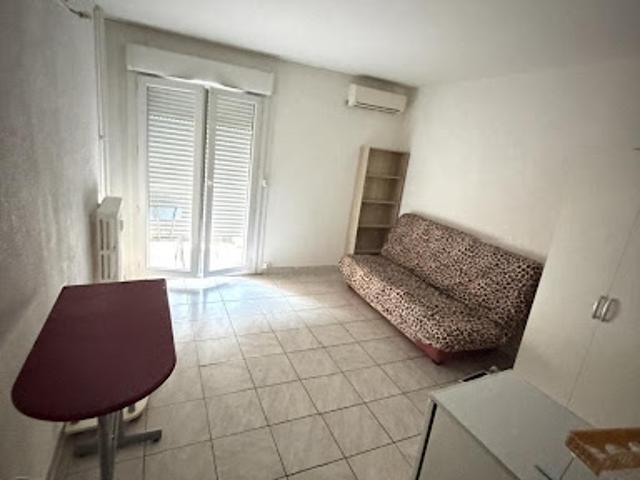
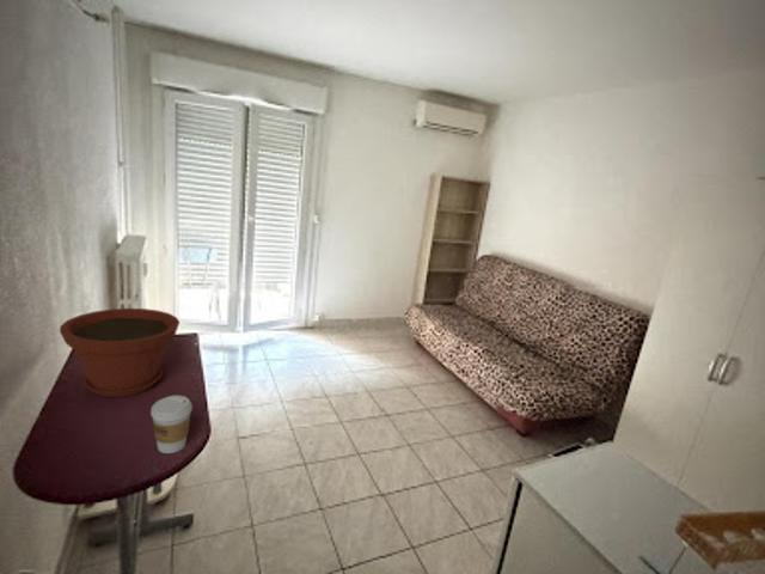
+ coffee cup (171, 423)
+ plant pot (123, 354)
